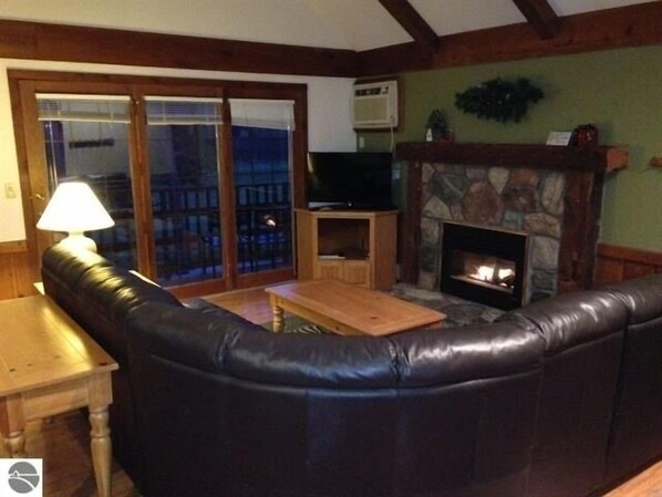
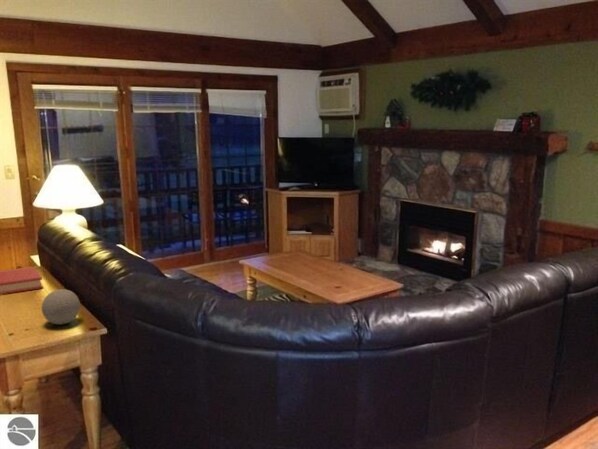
+ hardback book (15, 280)
+ decorative ball (61, 306)
